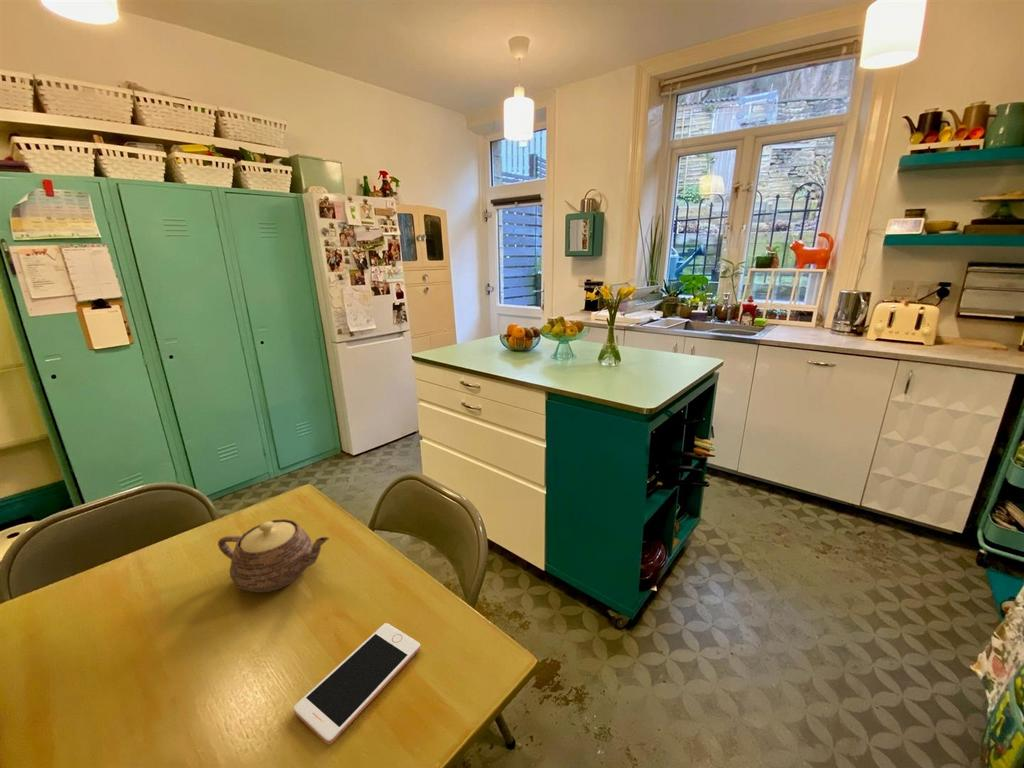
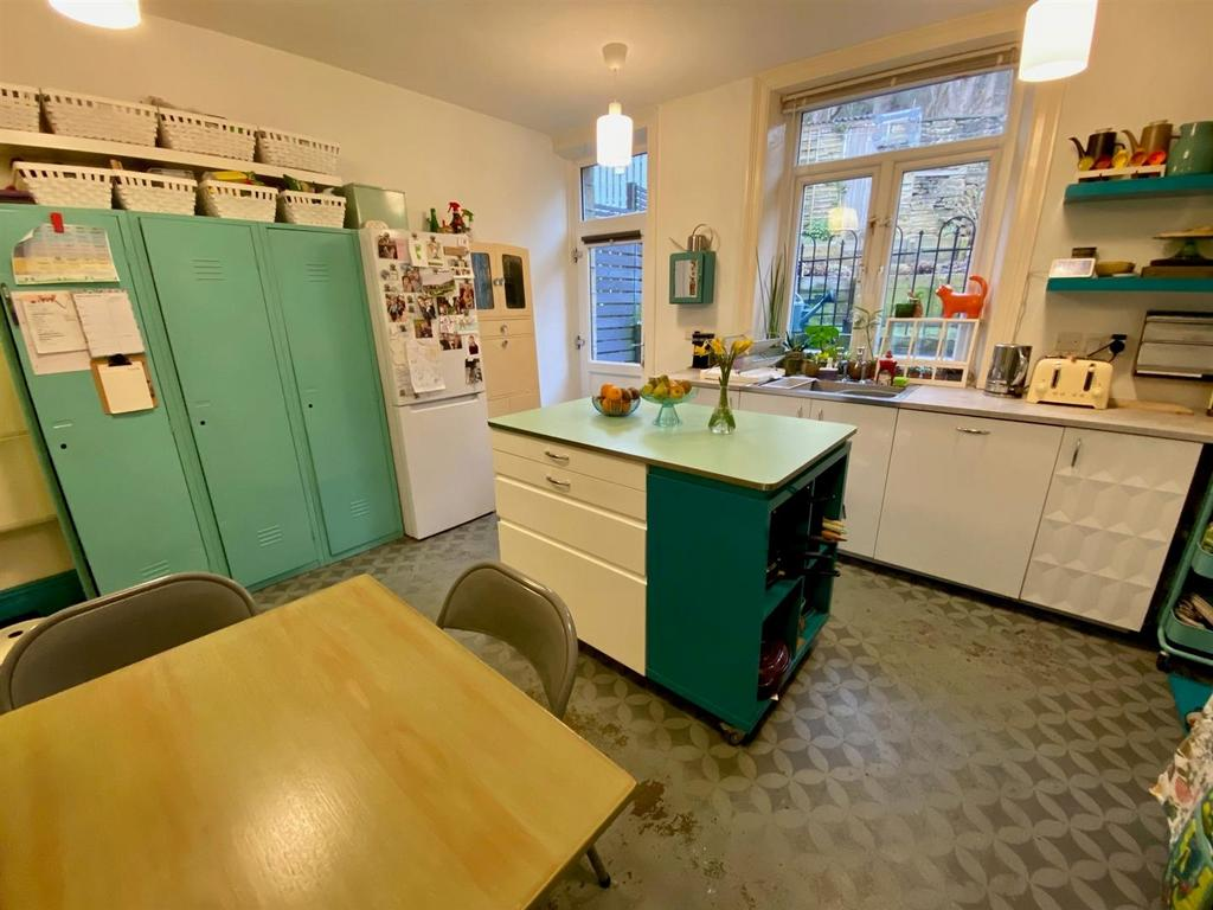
- cell phone (361, 675)
- teapot (275, 549)
